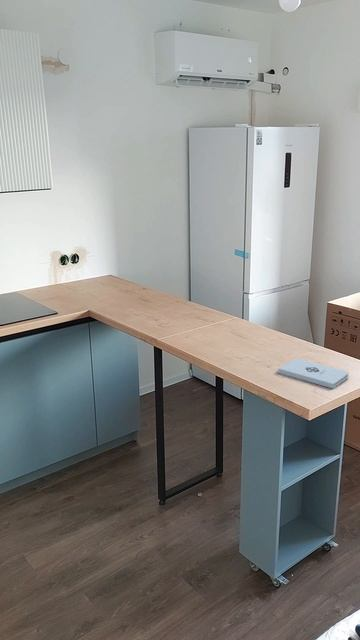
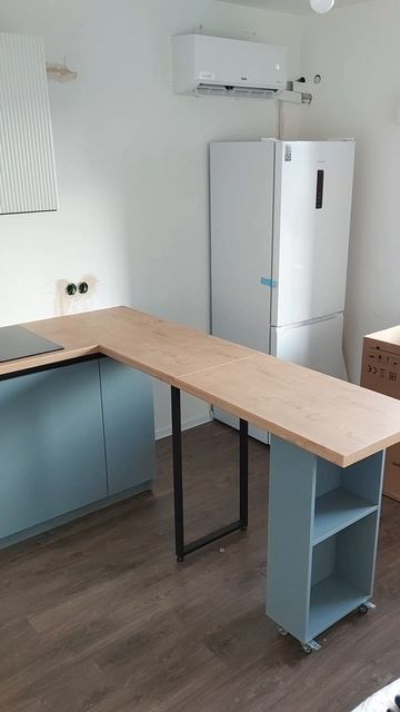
- notepad (313, 372)
